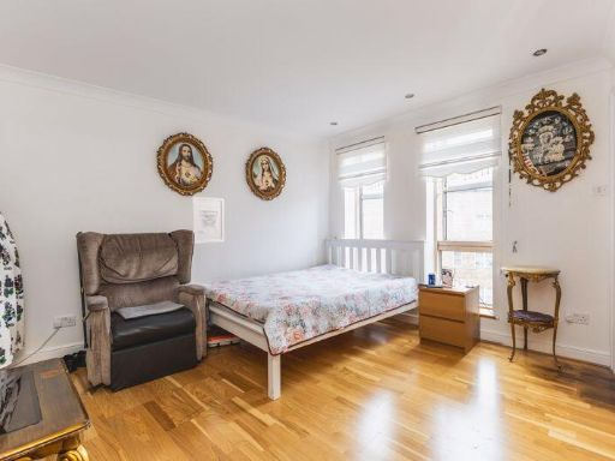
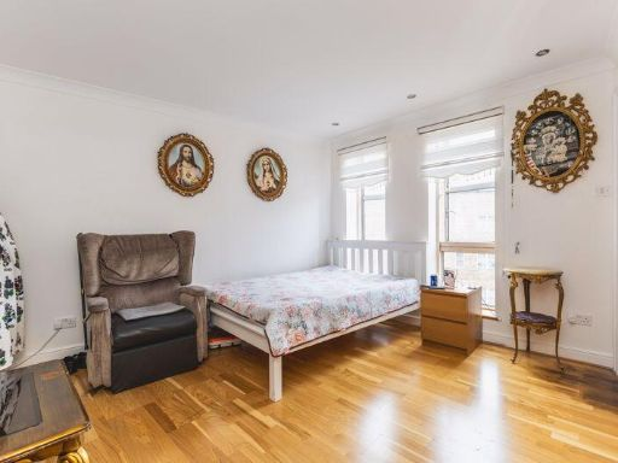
- wall art (208, 220)
